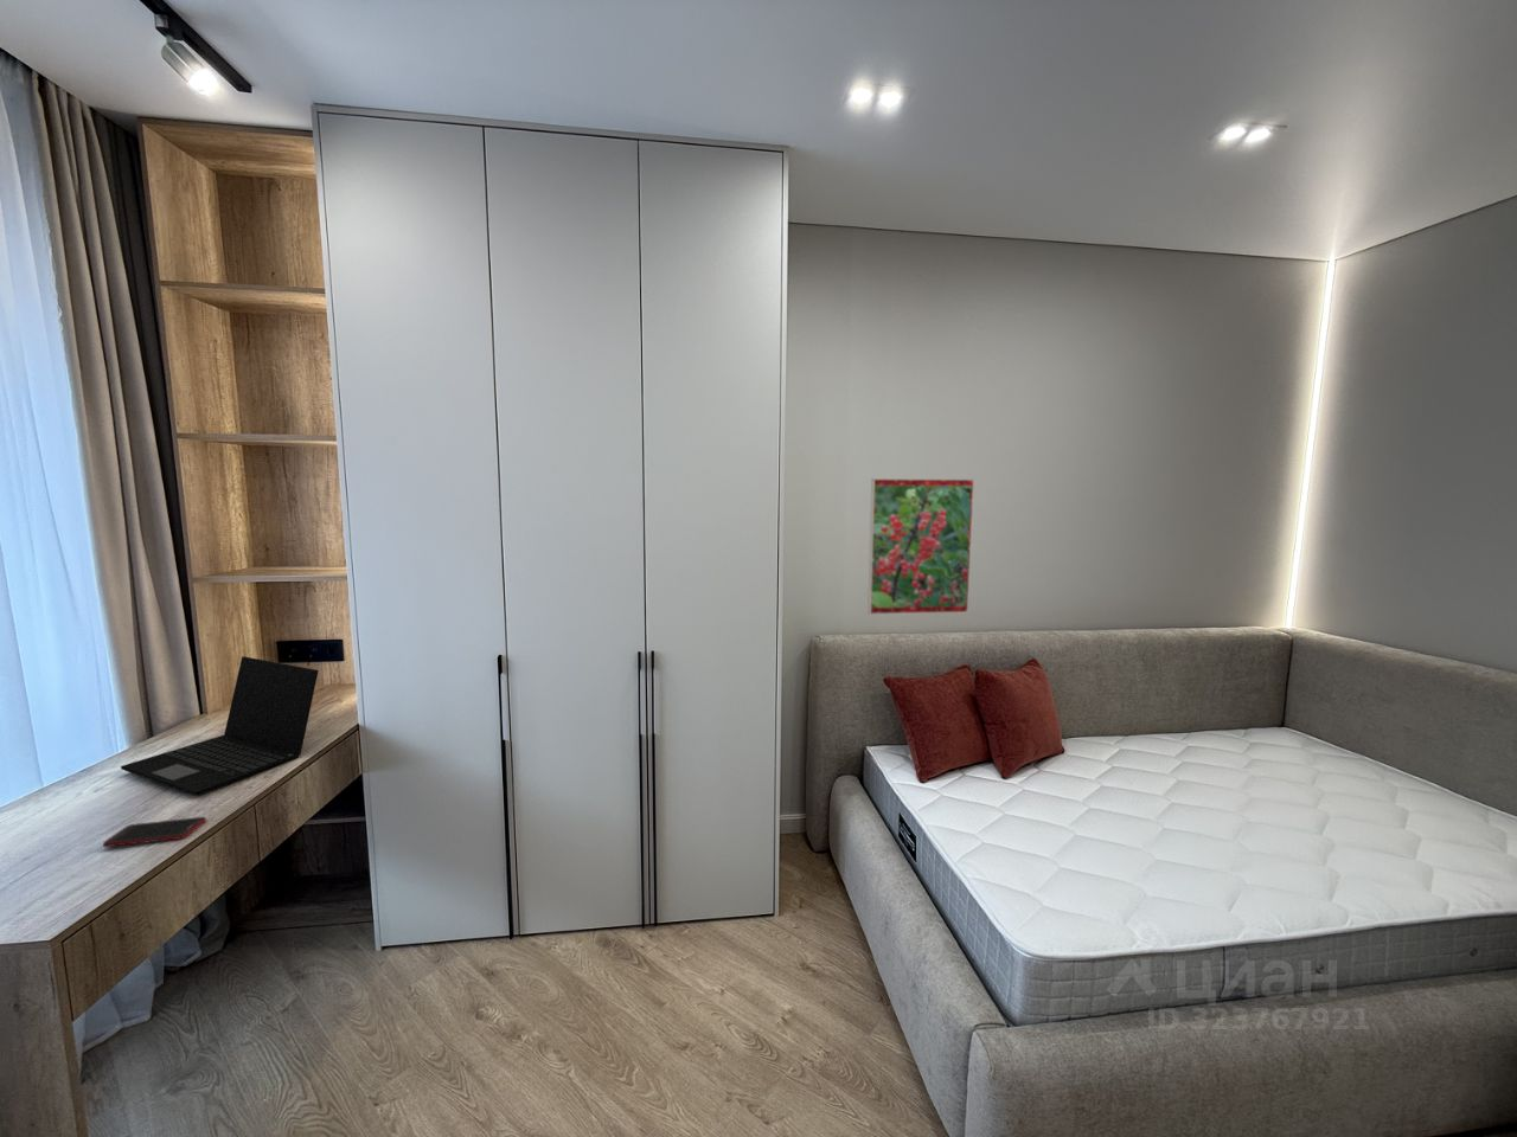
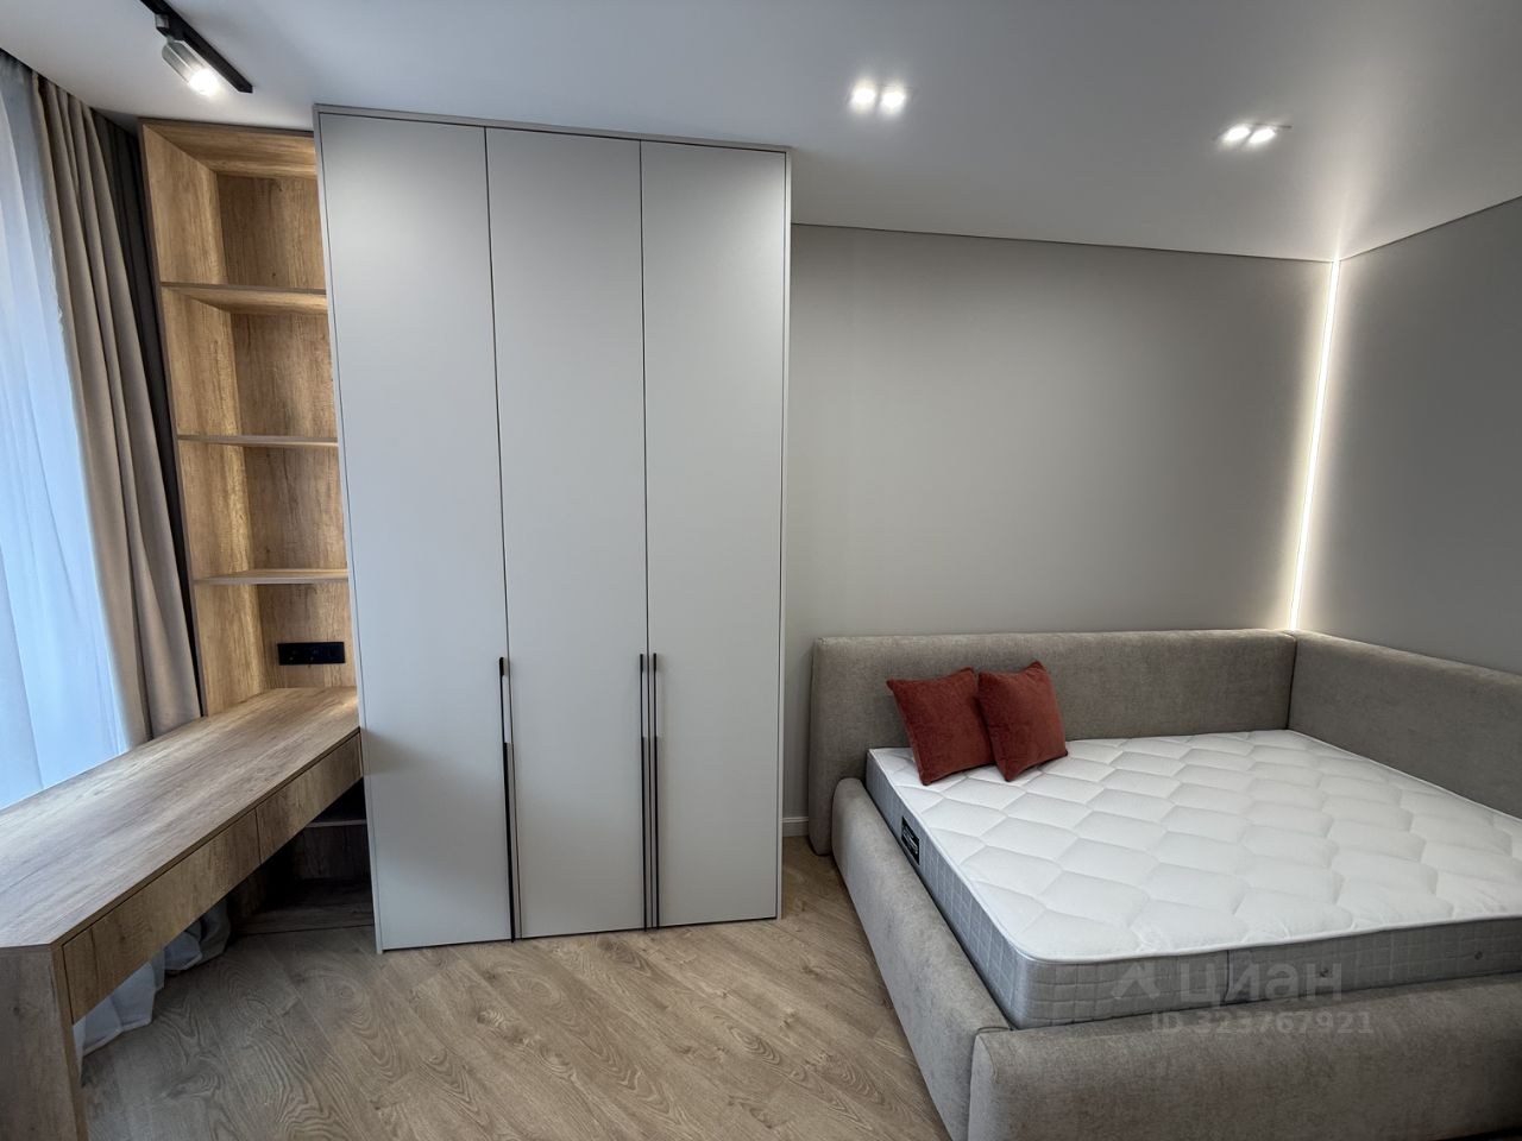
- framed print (920, 546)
- cell phone (156, 831)
- laptop (227, 718)
